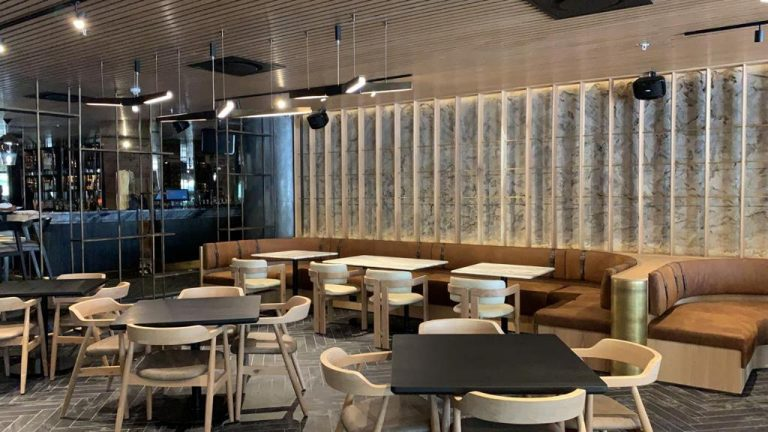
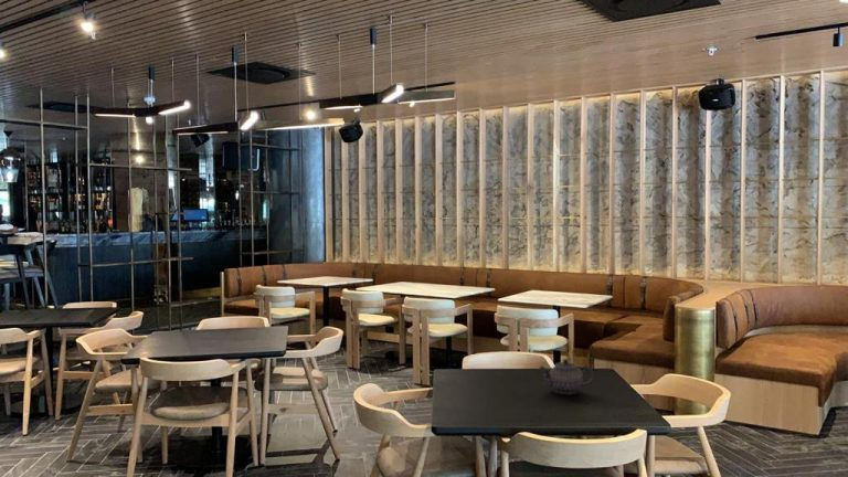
+ teapot (565, 374)
